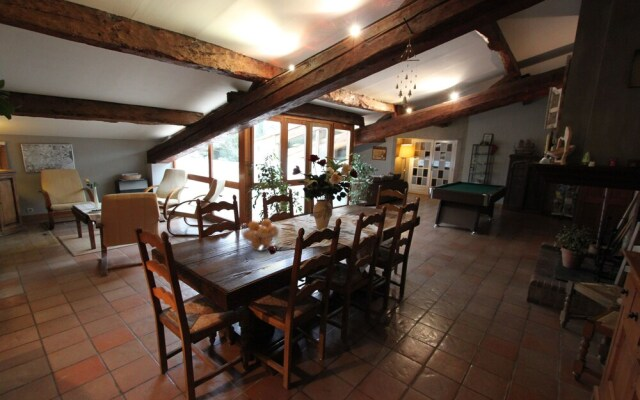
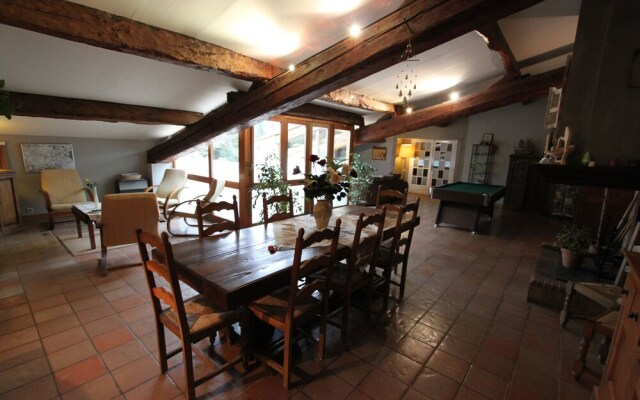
- fruit basket (260, 234)
